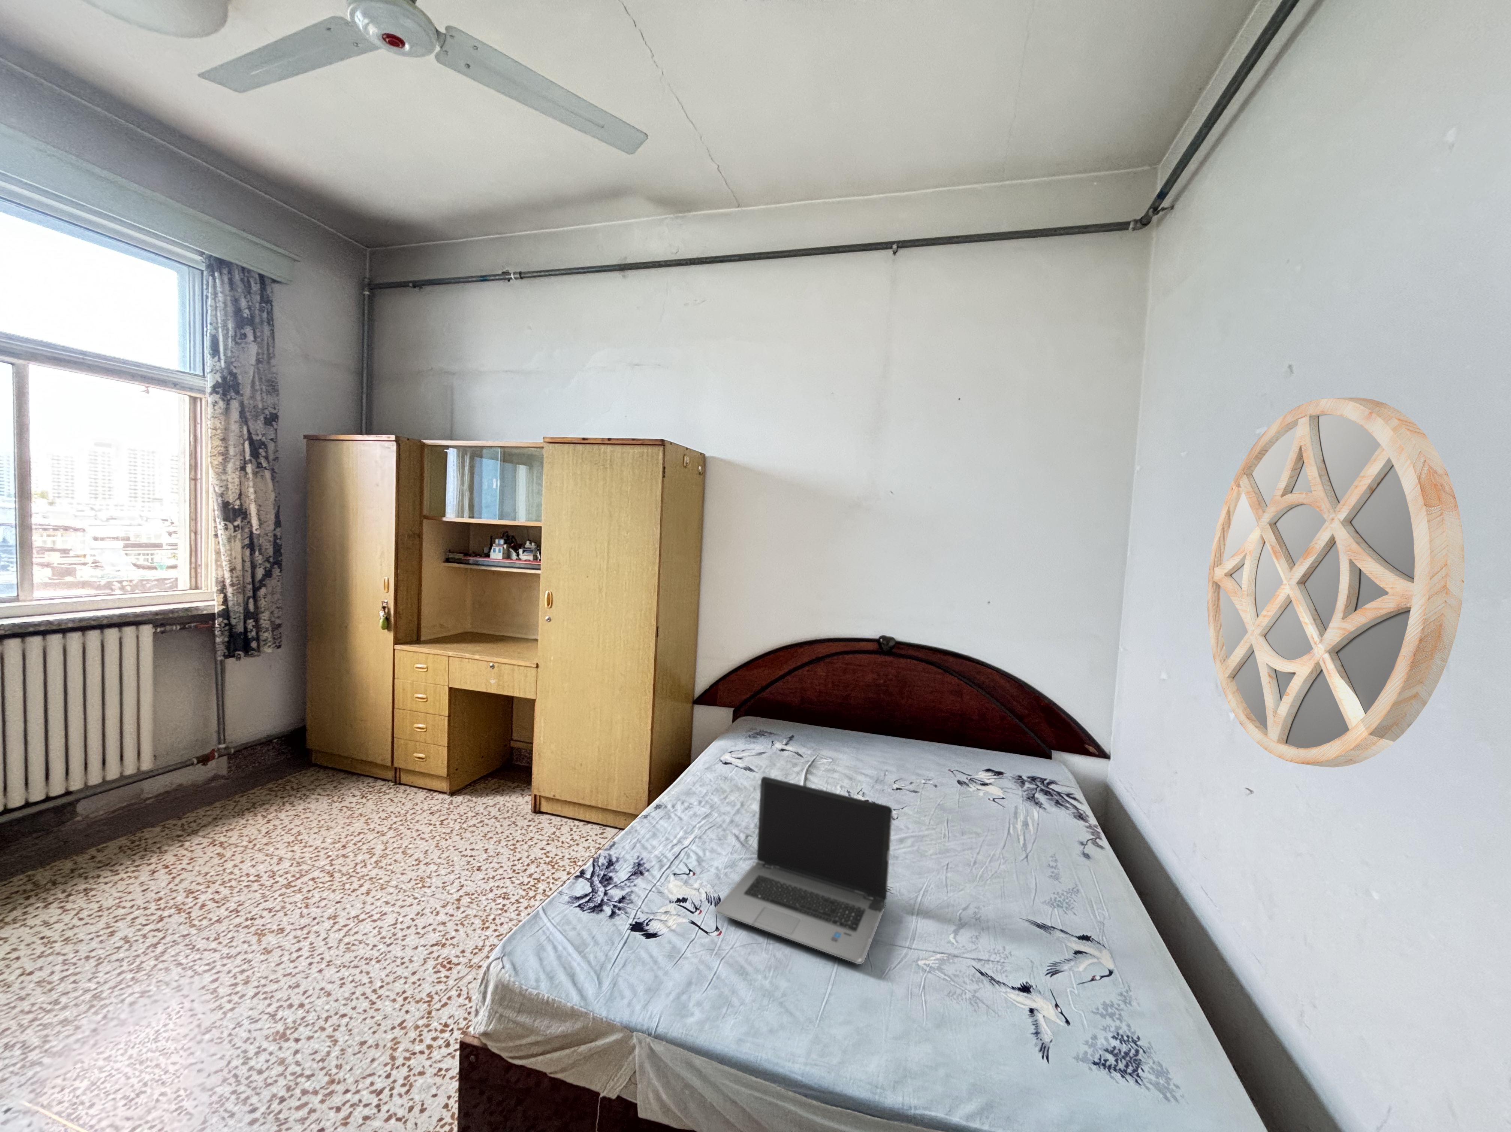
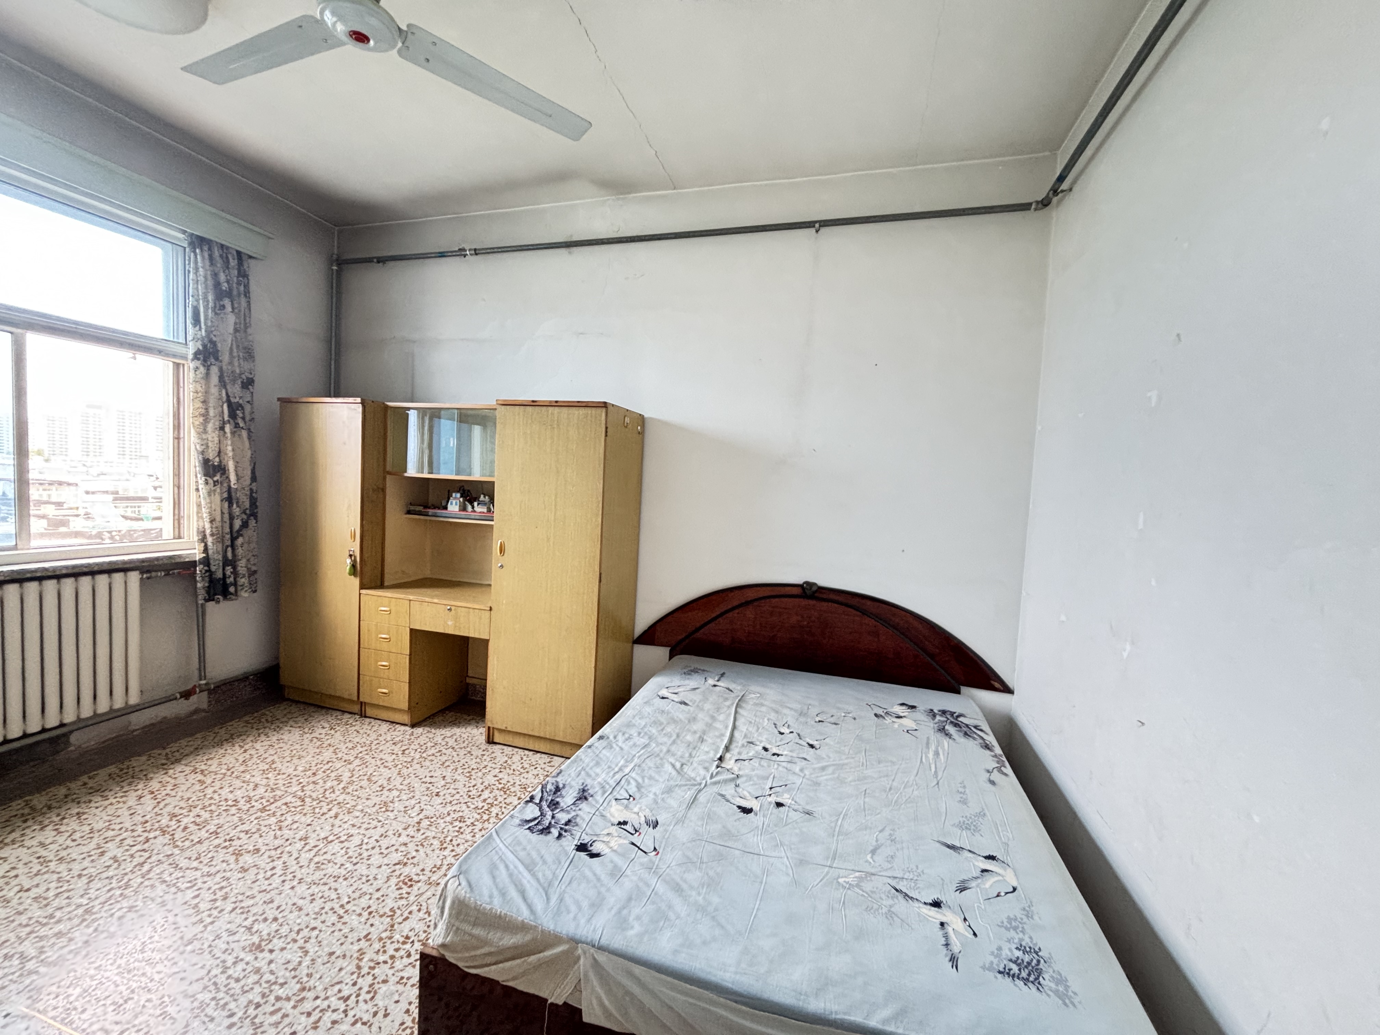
- laptop computer (805, 861)
- home mirror (1298, 581)
